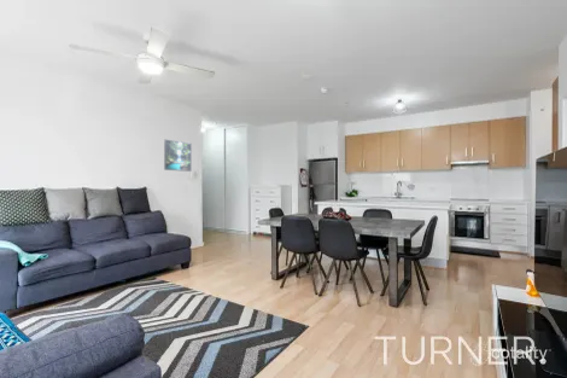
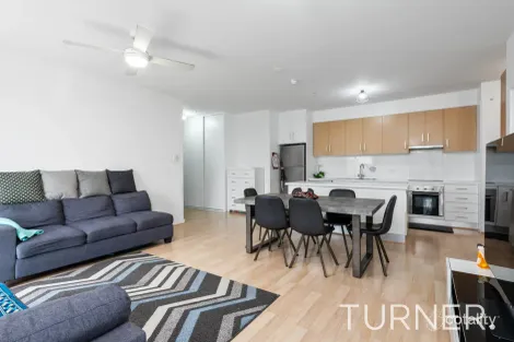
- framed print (177, 156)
